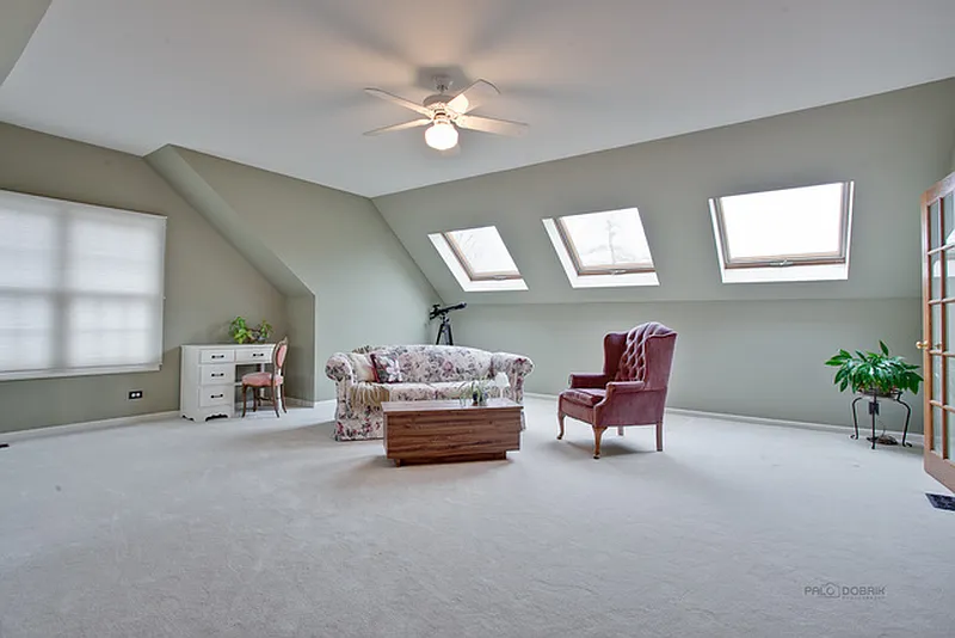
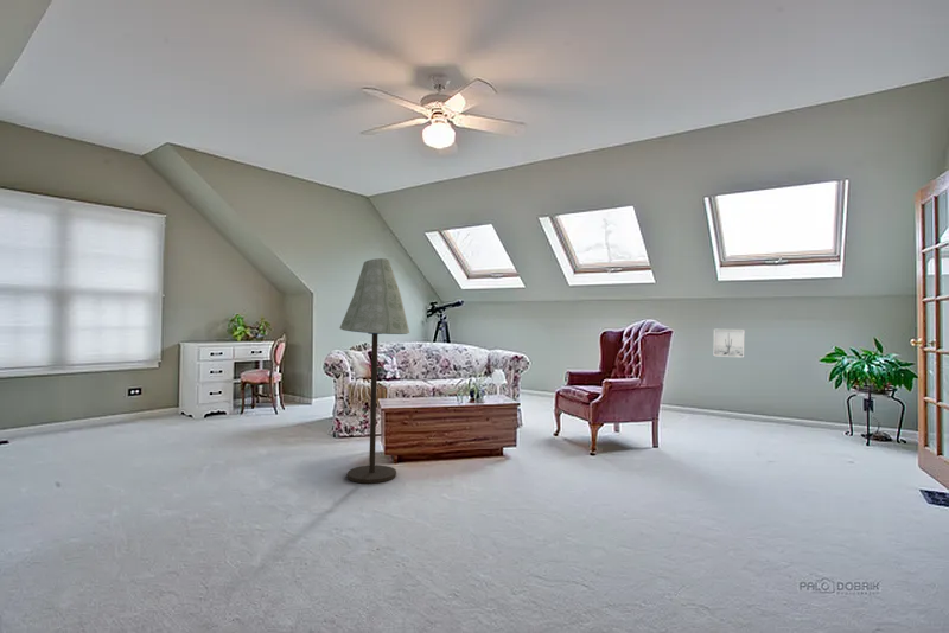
+ wall art (728, 343)
+ floor lamp (374, 366)
